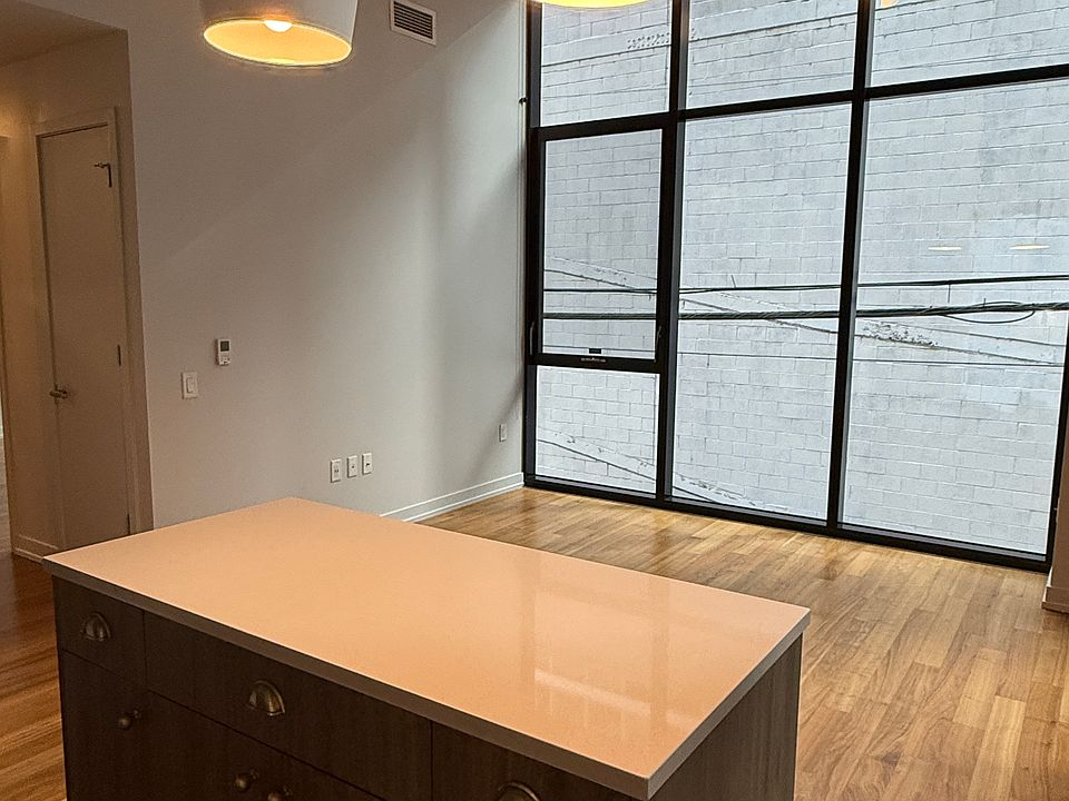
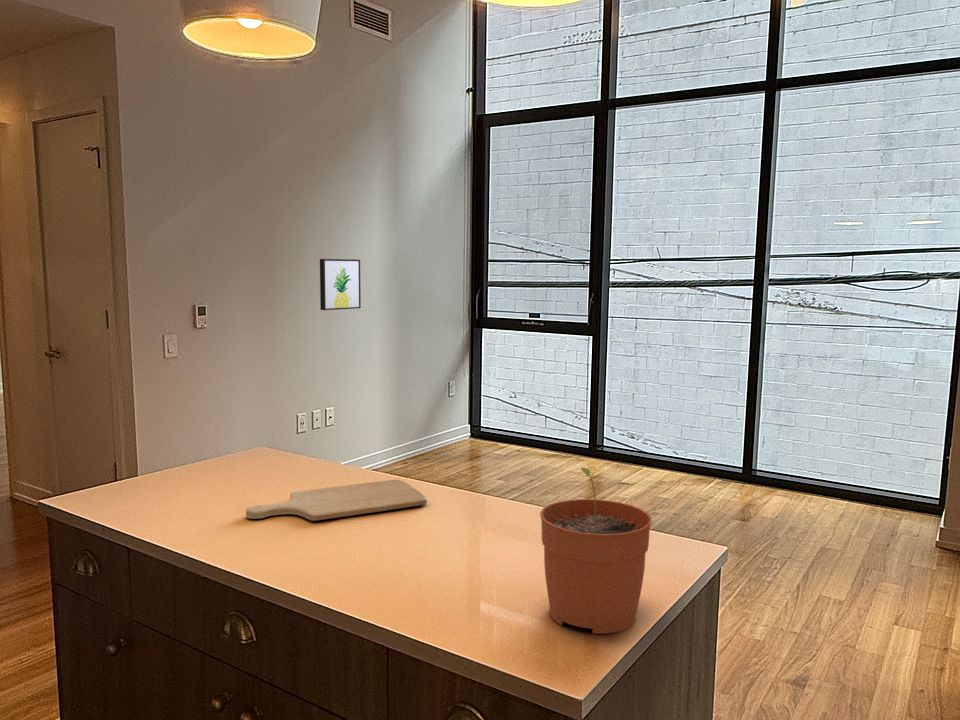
+ wall art (340, 284)
+ plant pot (594, 540)
+ chopping board (334, 501)
